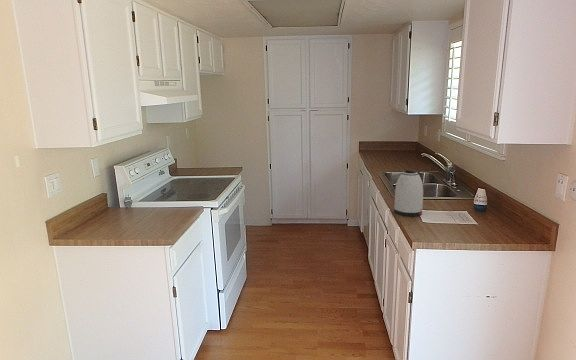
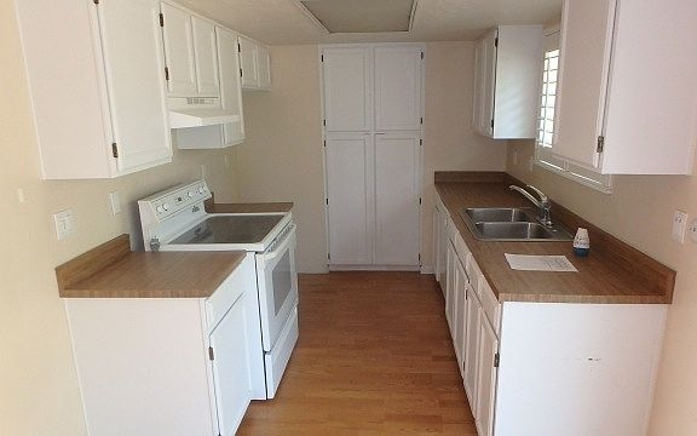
- kettle (411, 190)
